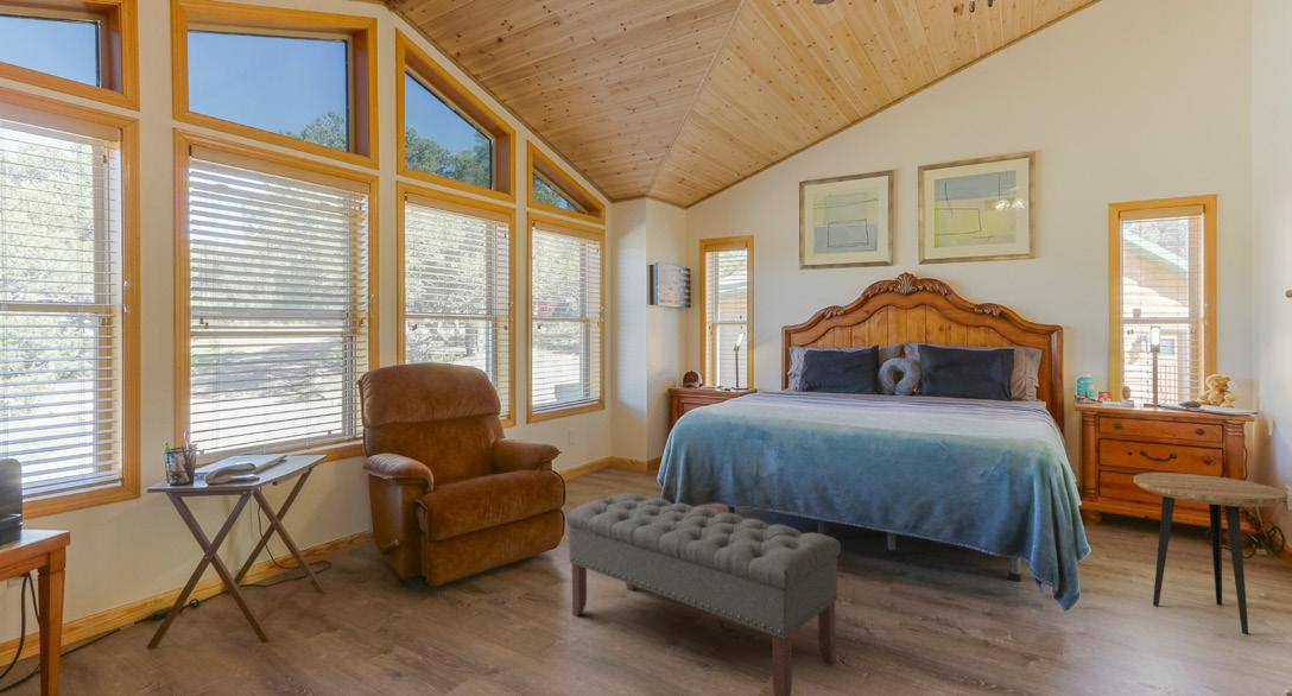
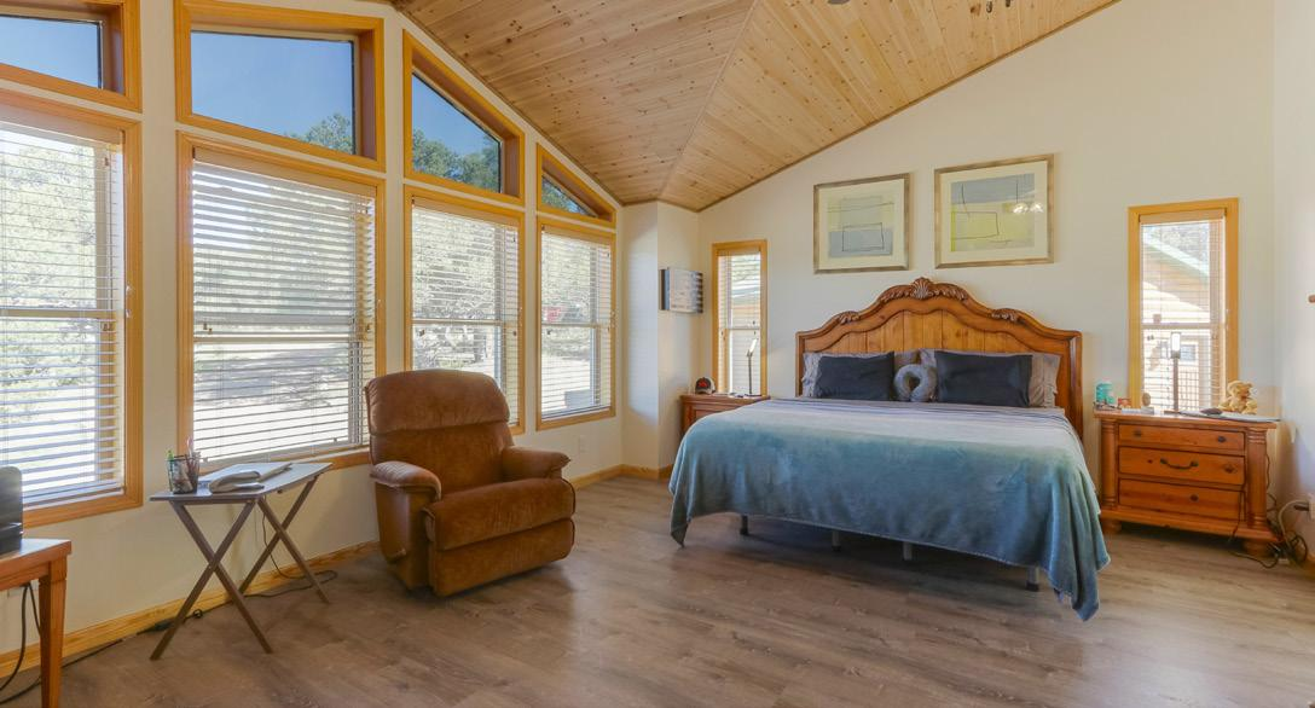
- bench (692, 577)
- side table (1212, 549)
